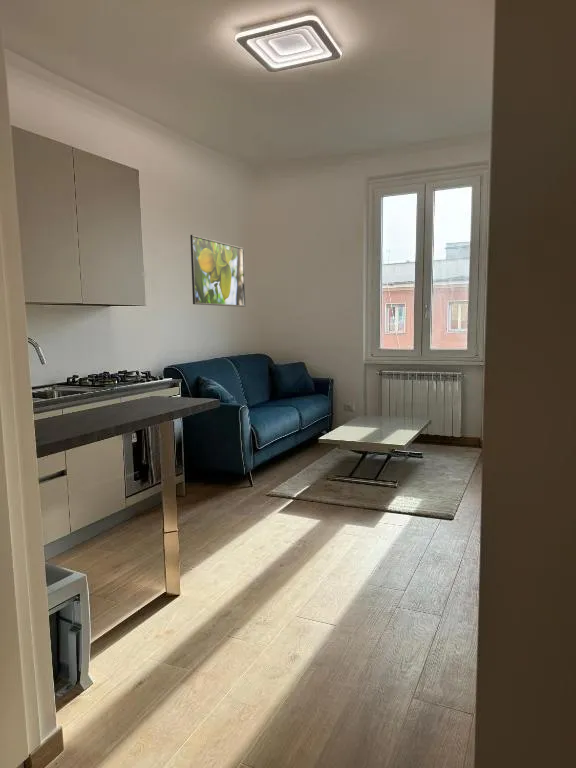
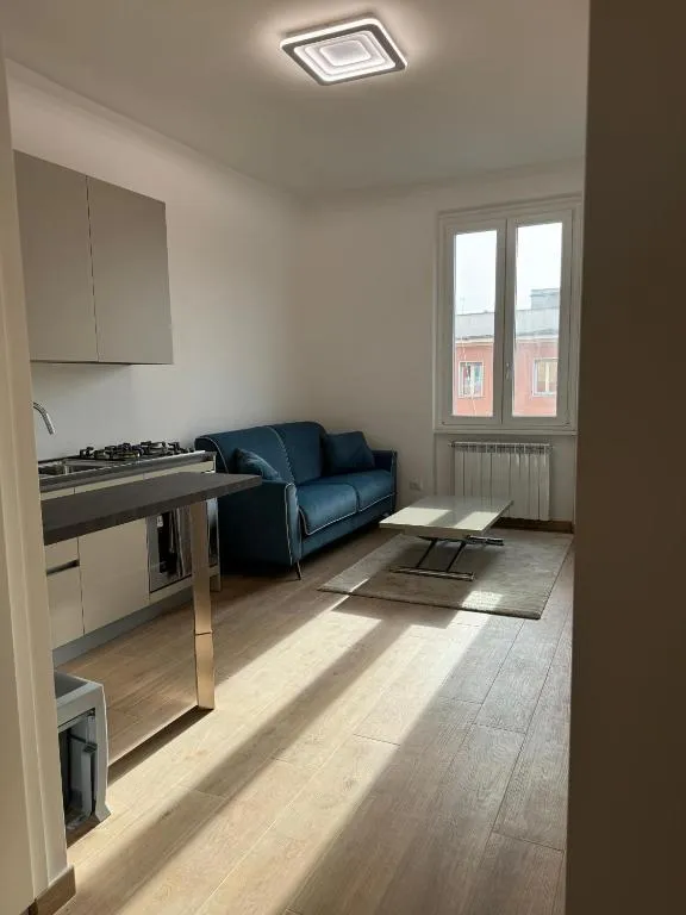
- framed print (220, 274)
